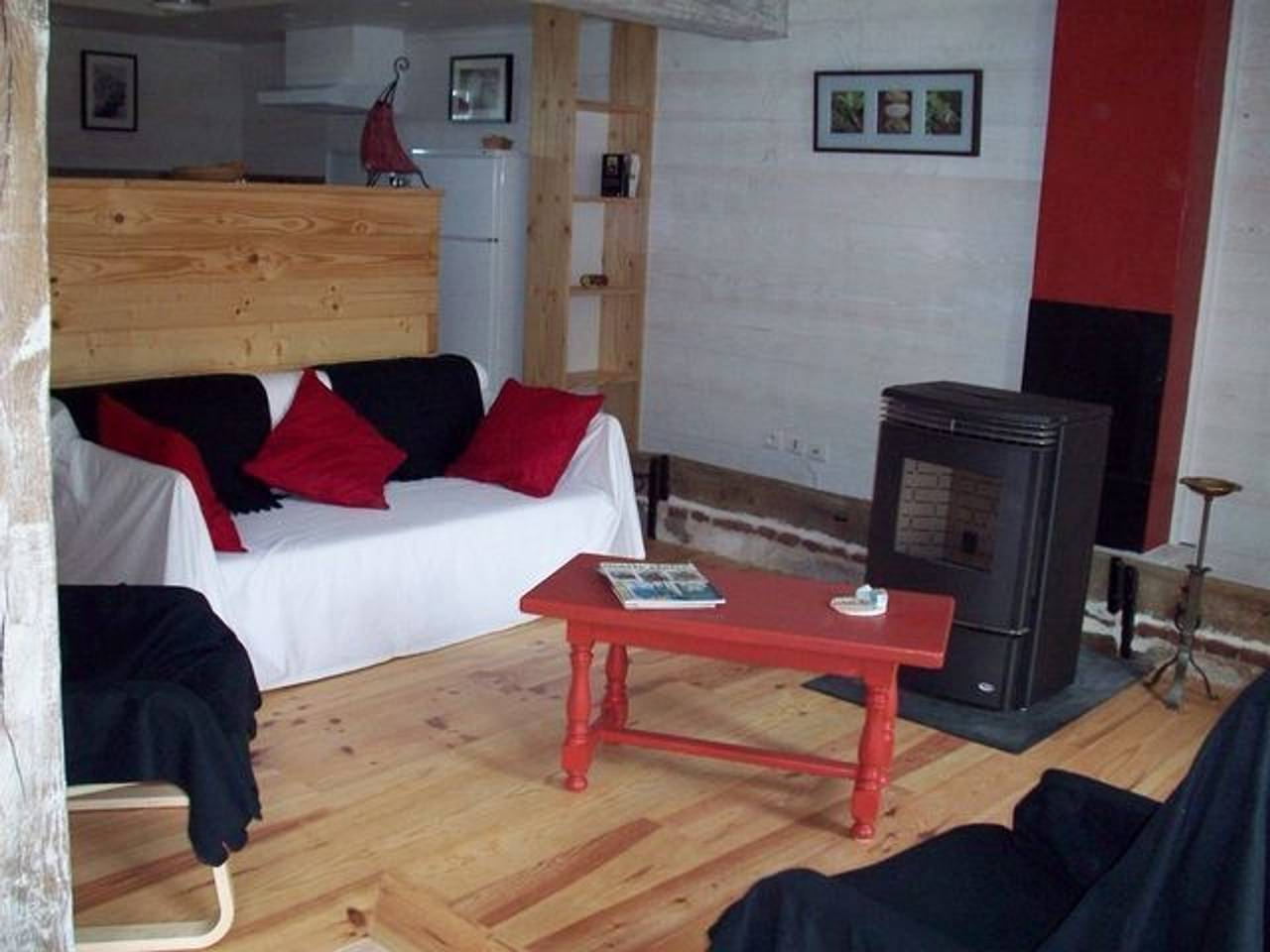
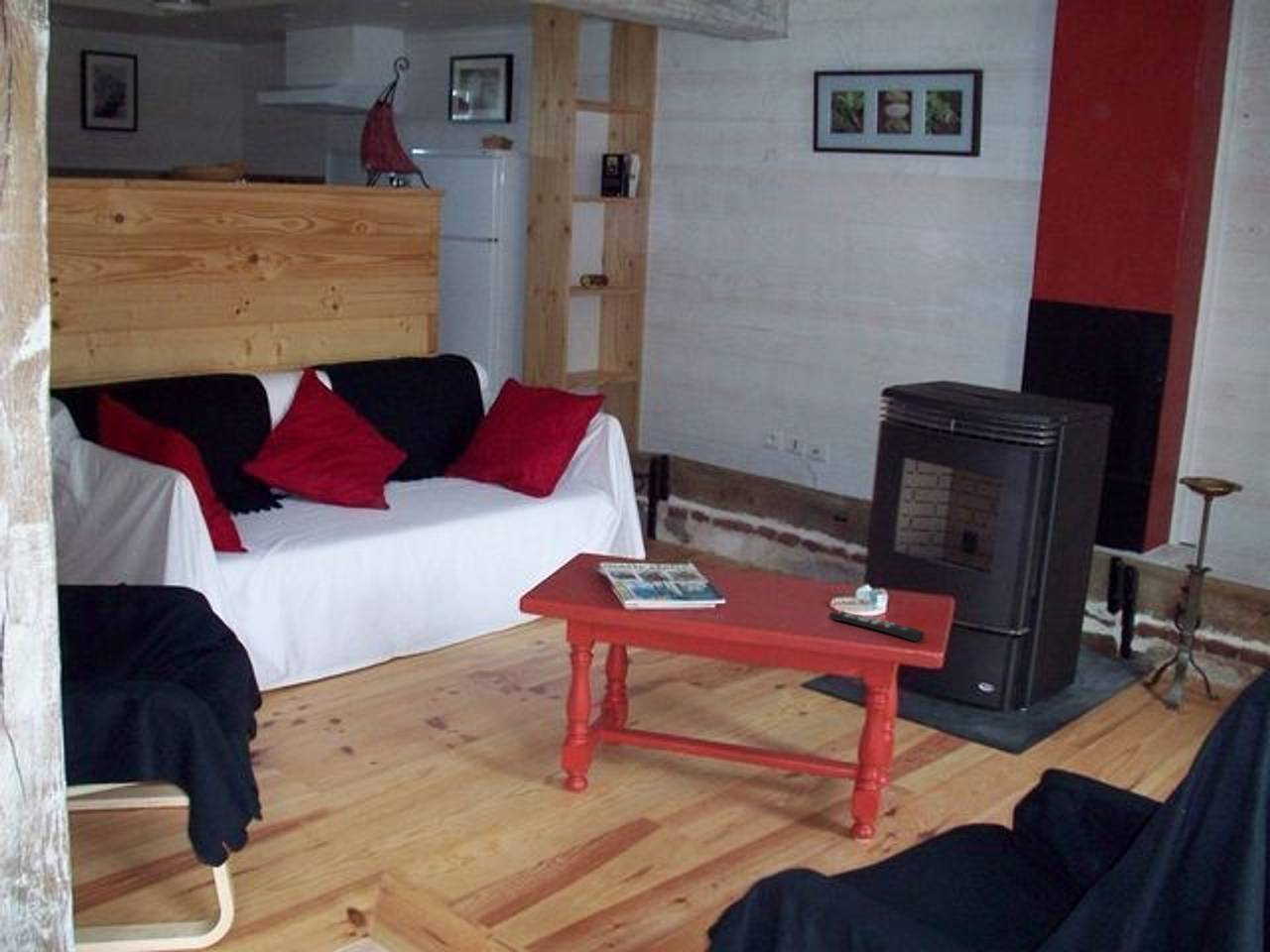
+ remote control (875, 625)
